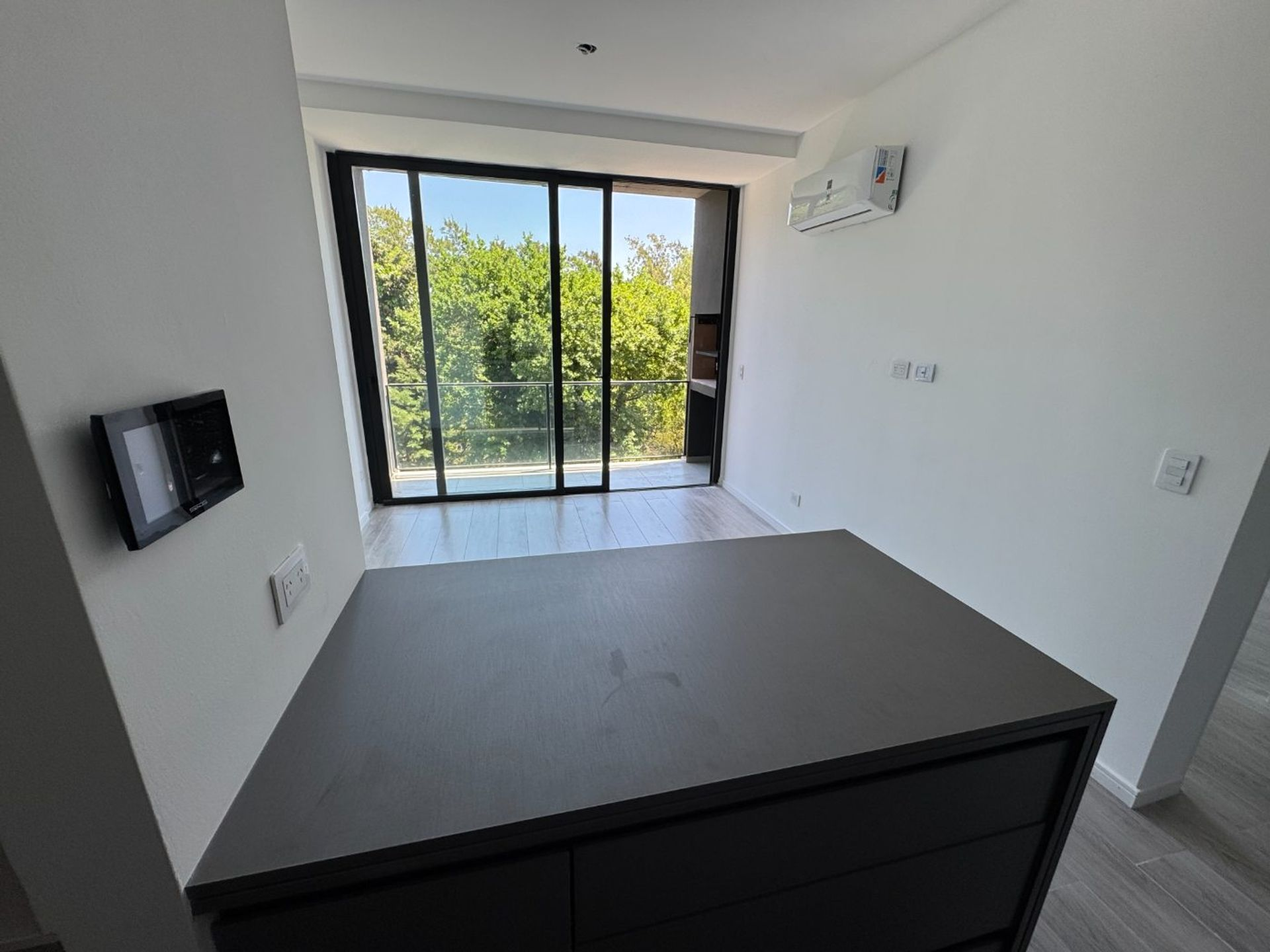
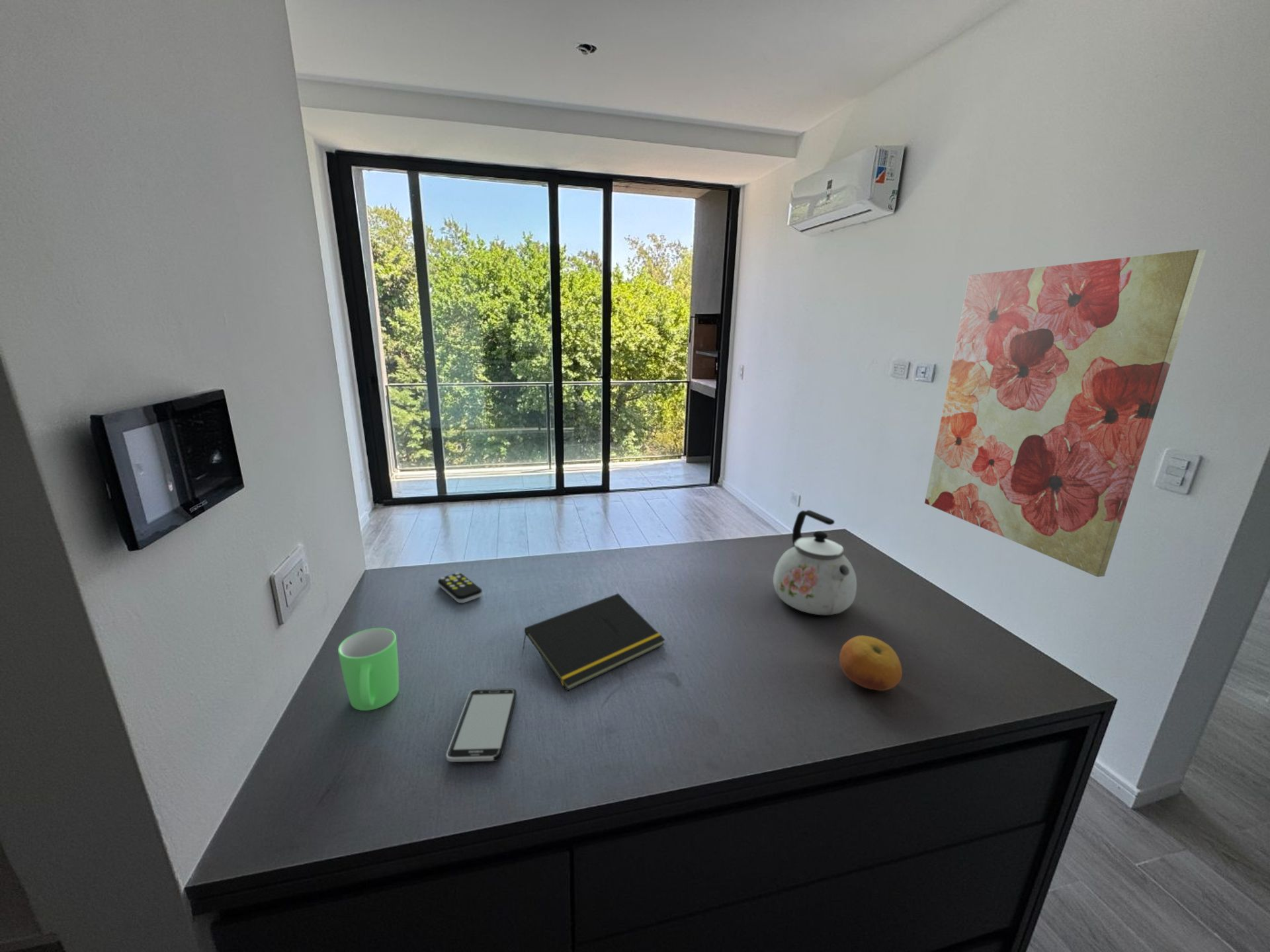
+ wall art (1029, 409)
+ notepad (595, 636)
+ smartphone (484, 723)
+ remote control (460, 586)
+ fruit (870, 662)
+ kettle (818, 559)
+ mug (370, 676)
